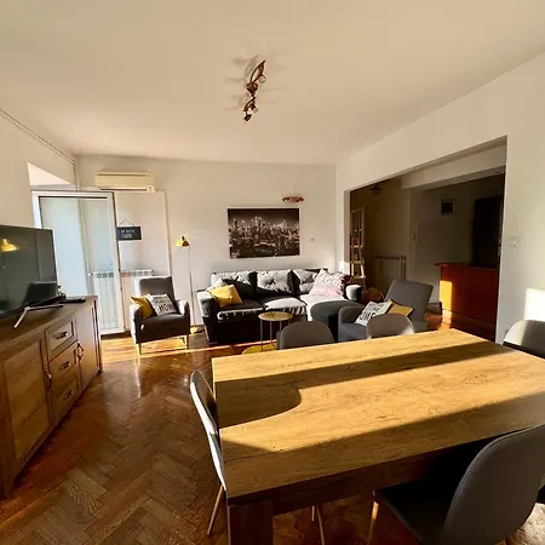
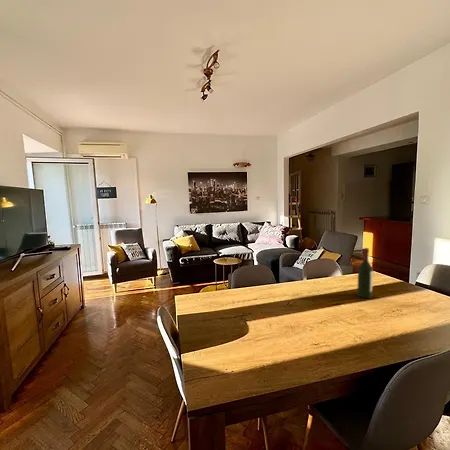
+ wine bottle (365, 272)
